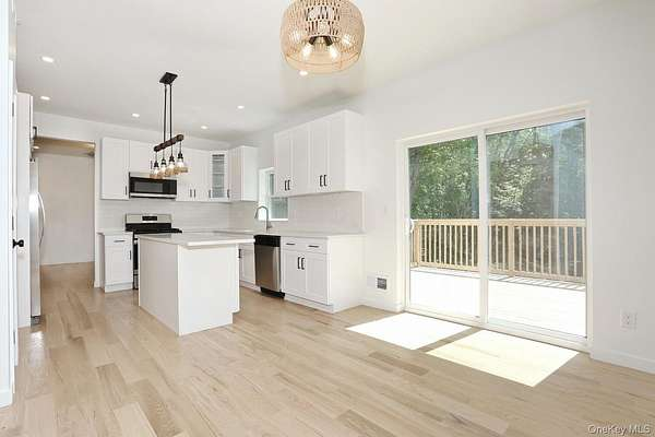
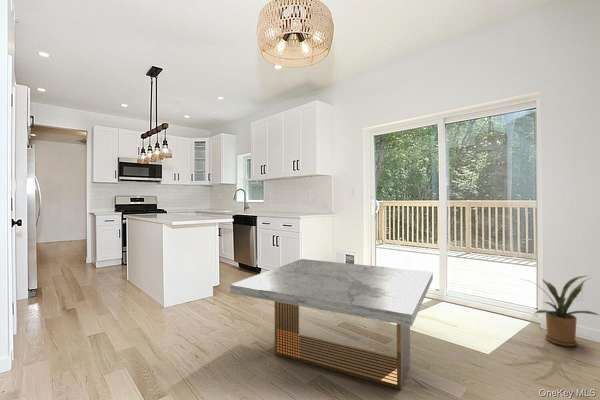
+ house plant (559, 306)
+ coffee table (341, 313)
